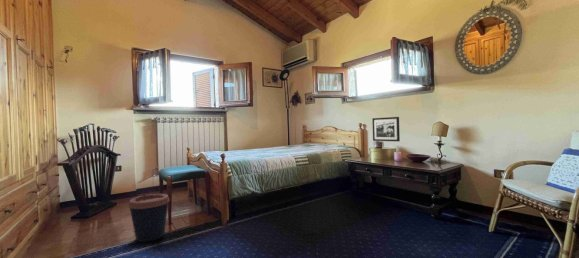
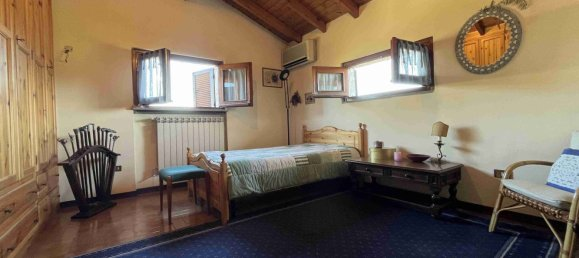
- coffee cup (149, 217)
- picture frame (385, 129)
